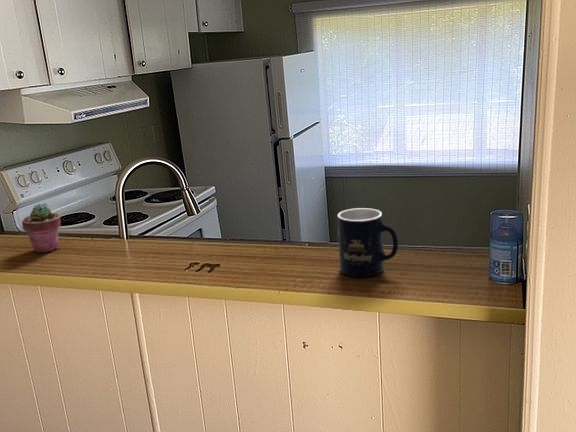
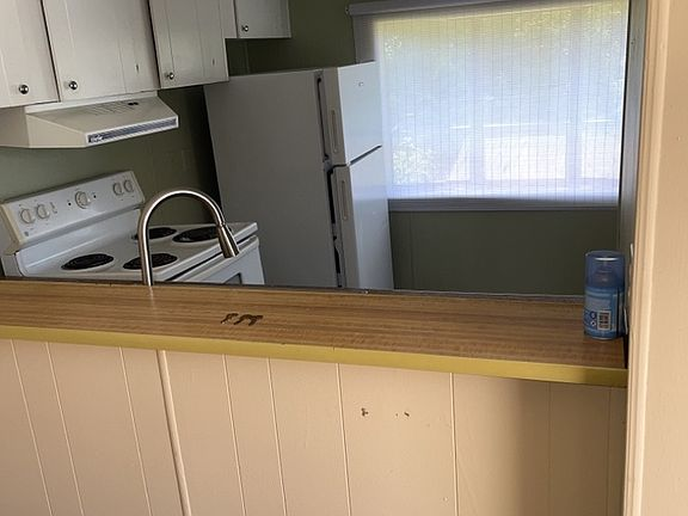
- mug (368, 242)
- potted succulent (42, 226)
